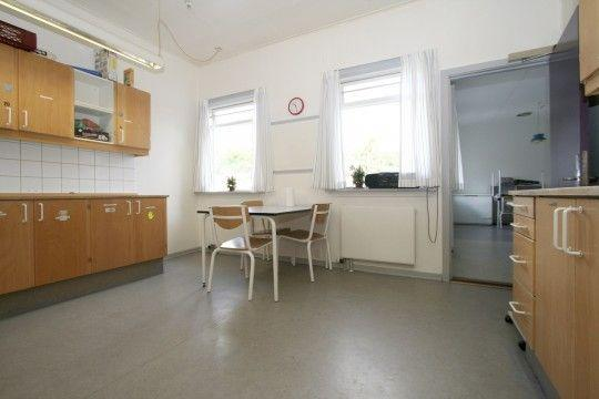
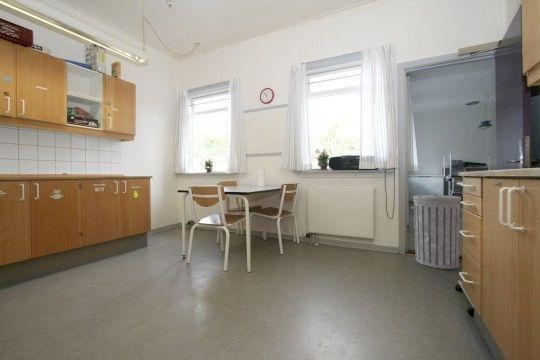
+ trash can (436, 227)
